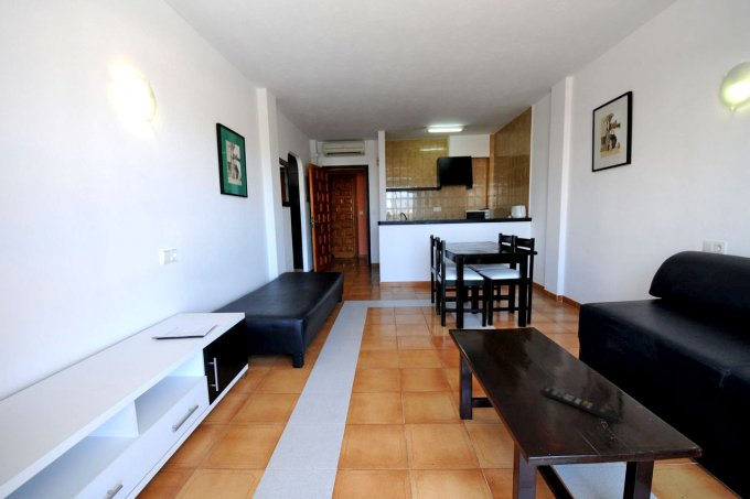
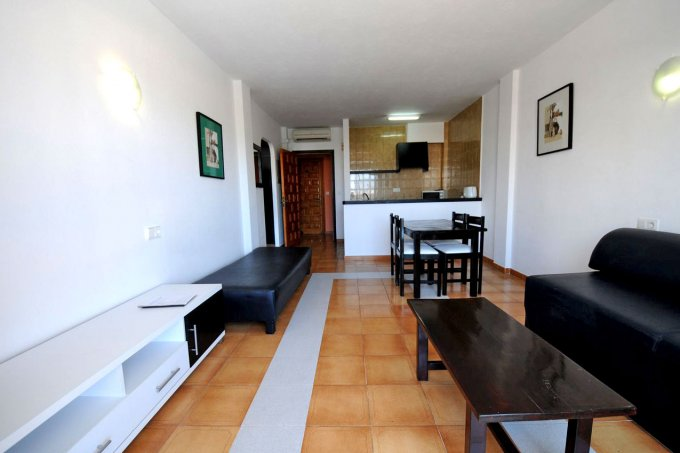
- remote control (577, 403)
